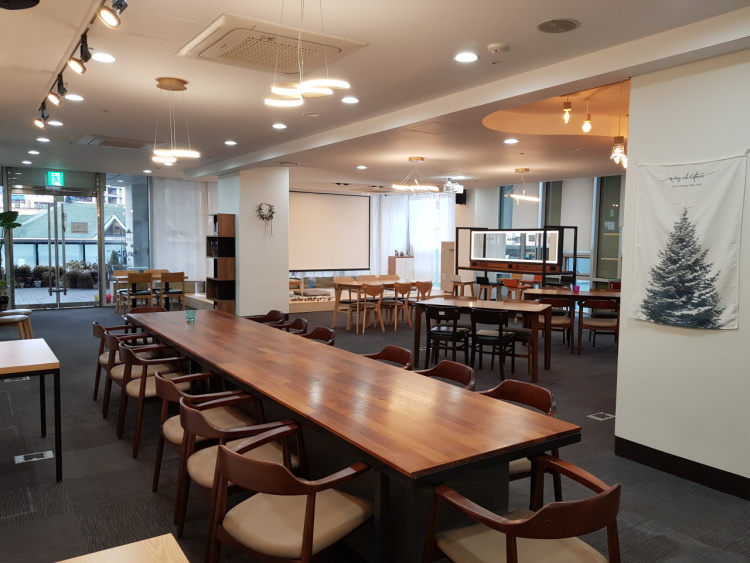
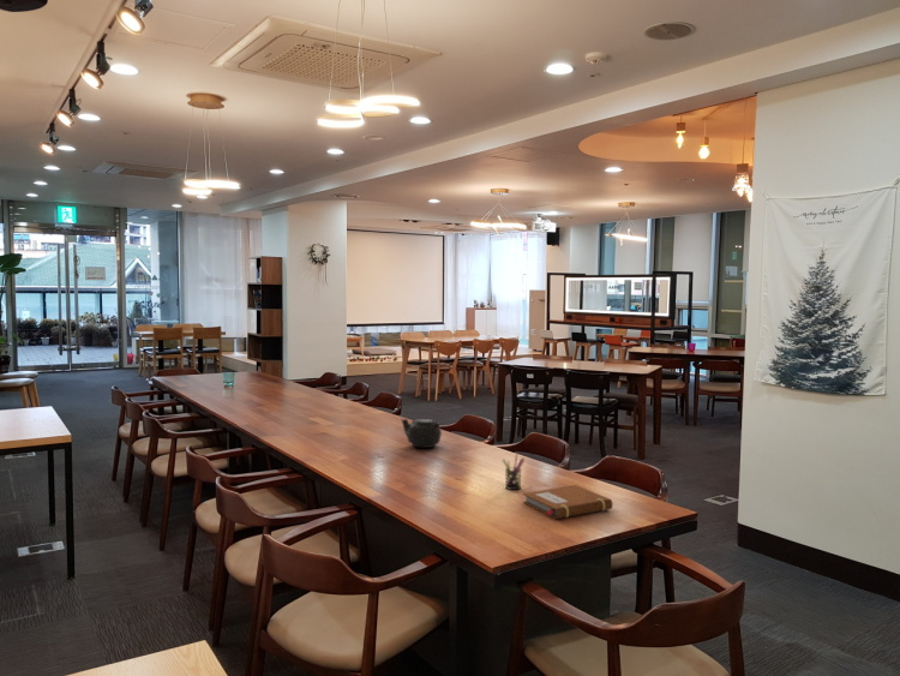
+ pen holder (511, 471)
+ teapot (420, 432)
+ notebook (565, 501)
